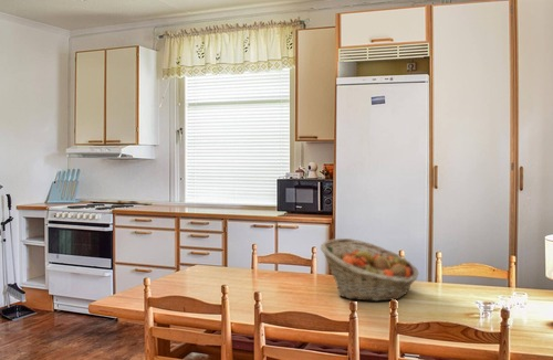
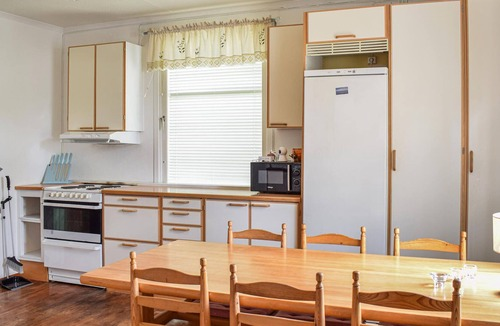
- fruit basket (368, 267)
